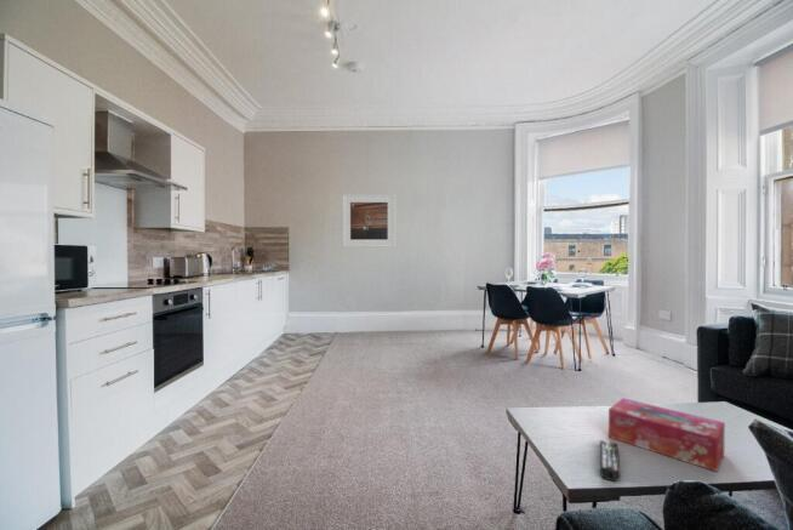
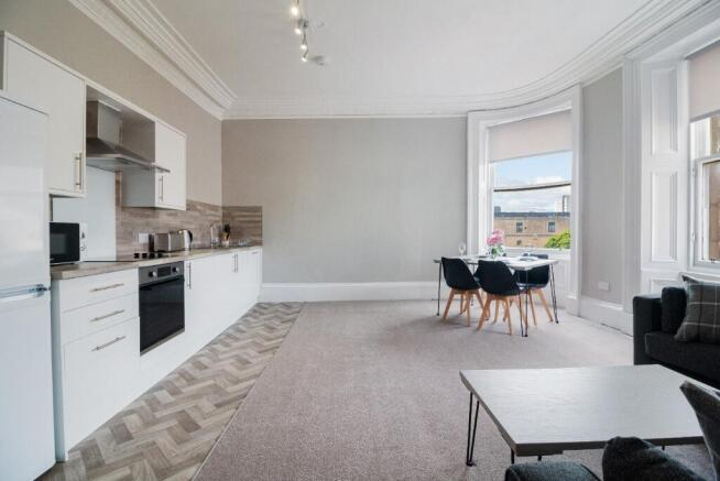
- remote control (609, 457)
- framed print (369, 221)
- tissue box (663, 429)
